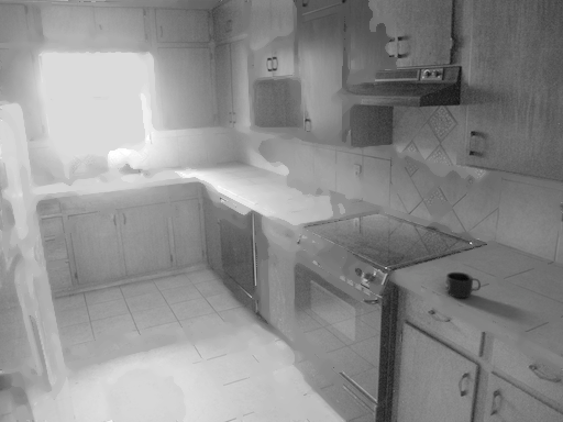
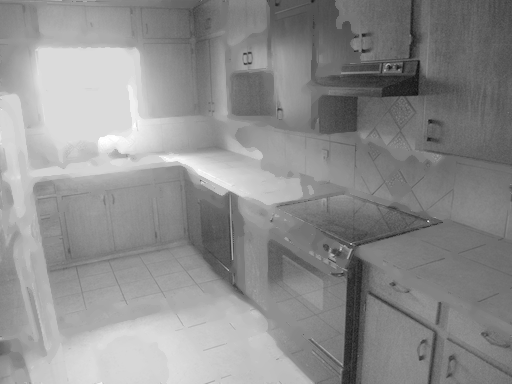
- mug (463, 286)
